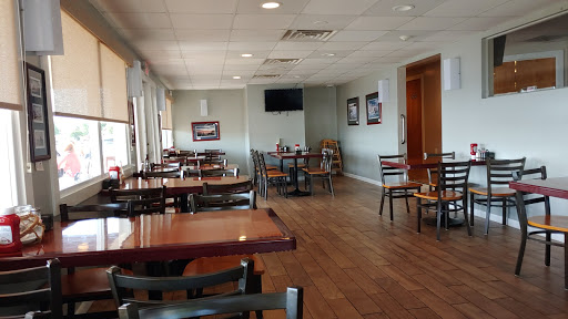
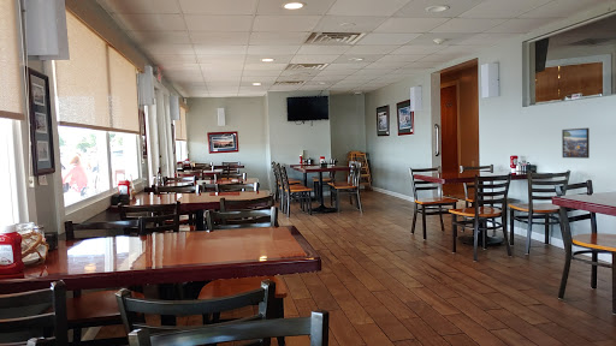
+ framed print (575, 143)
